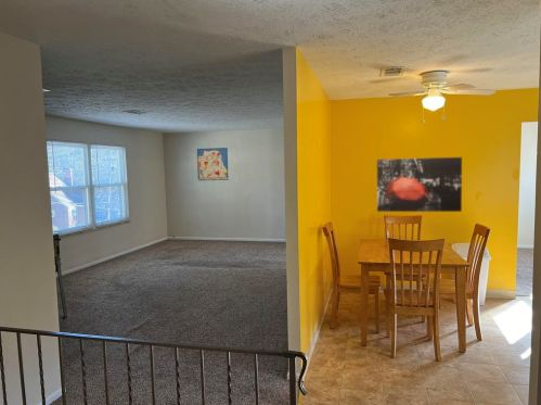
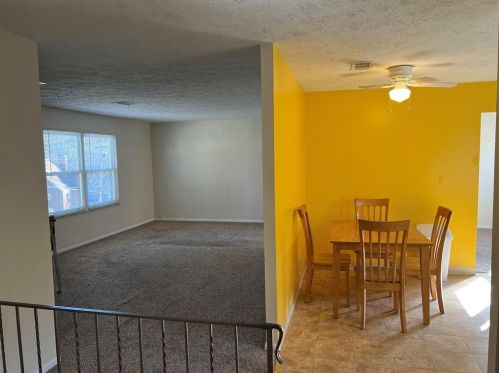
- wall art (417, 185)
- wall art (212, 164)
